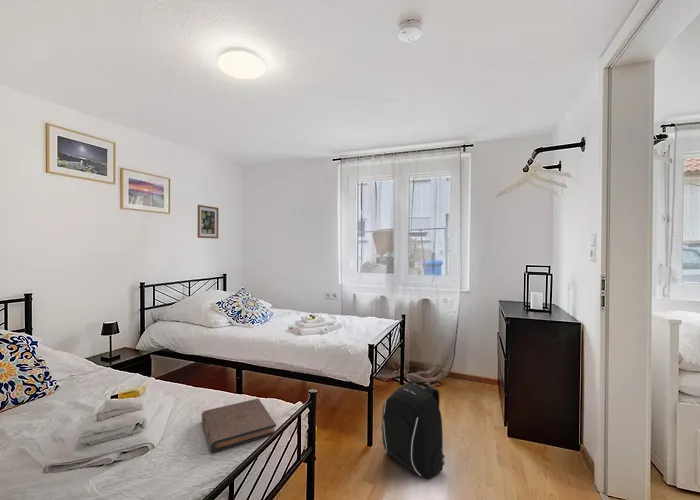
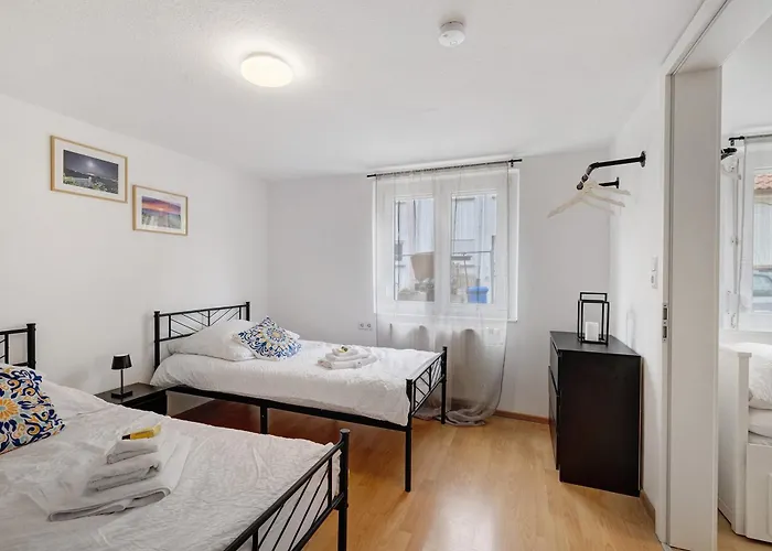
- backpack (415, 422)
- wall art (208, 222)
- book (237, 422)
